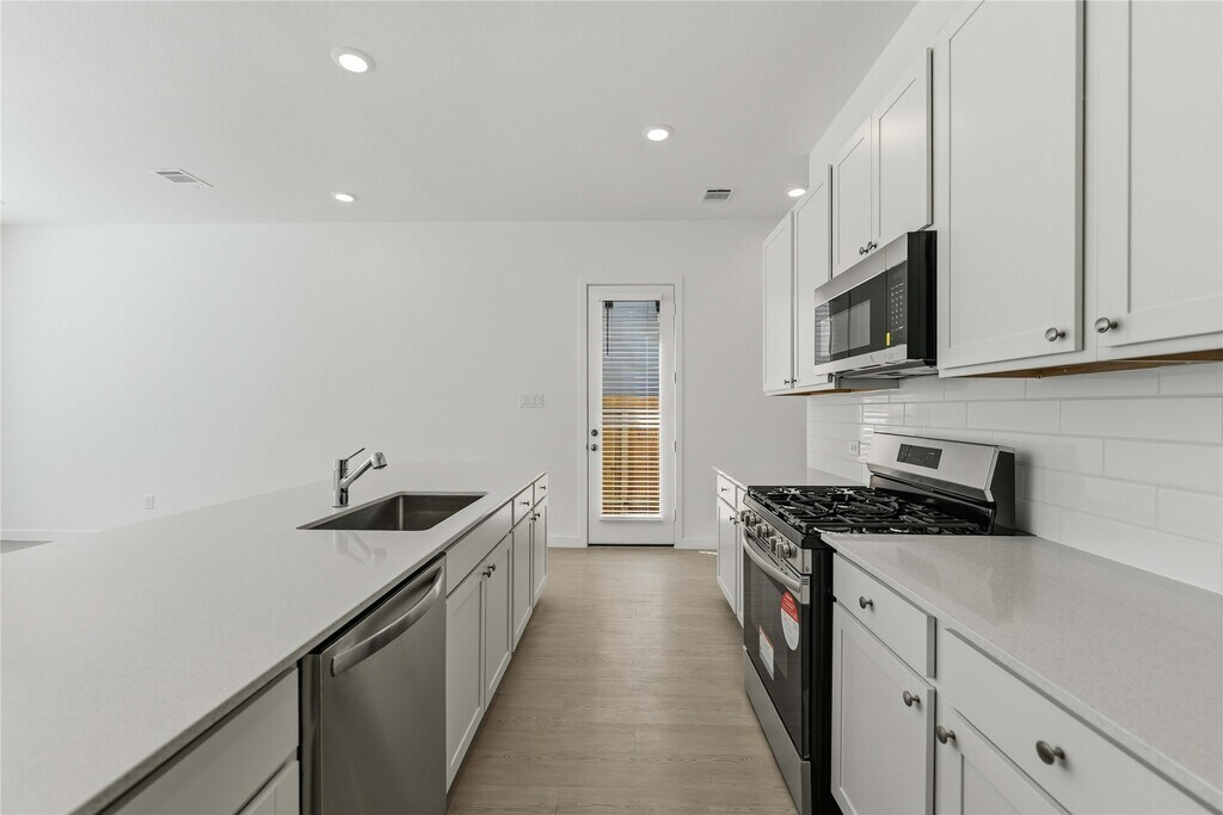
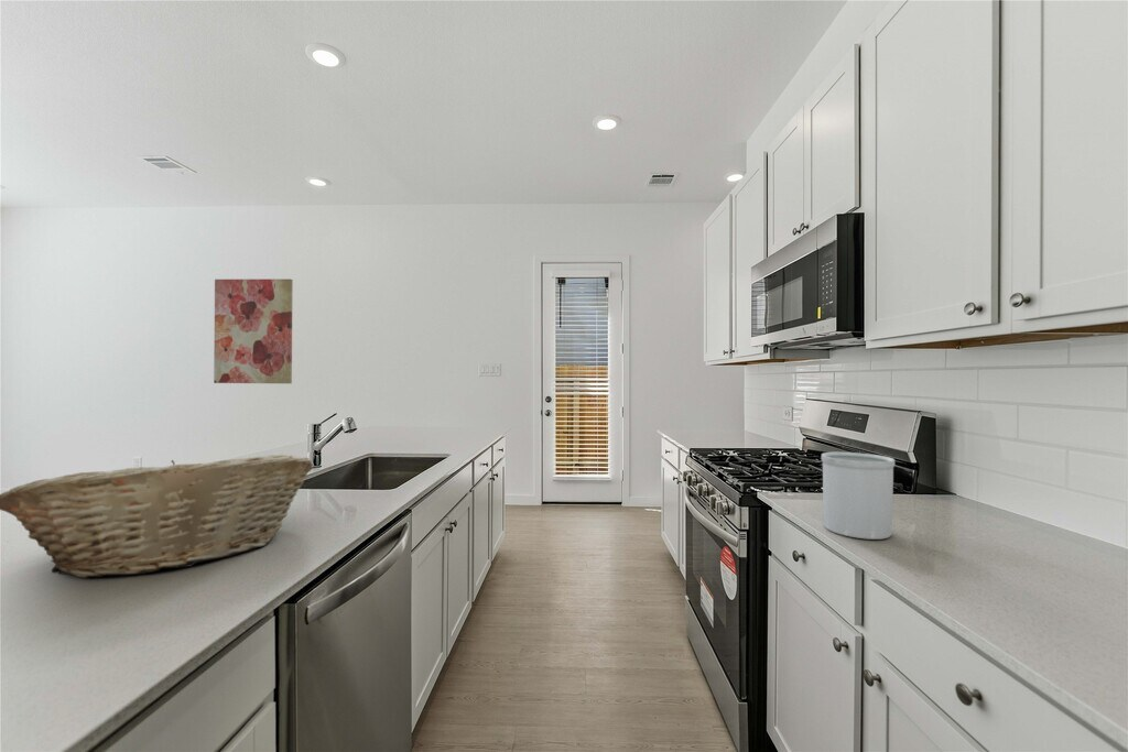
+ wall art (252, 330)
+ utensil holder (856, 493)
+ fruit basket (177, 501)
